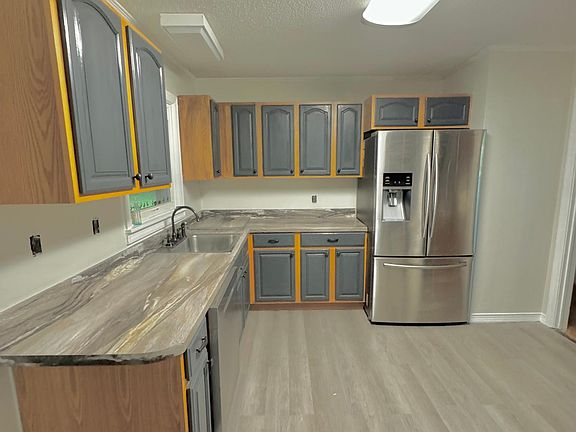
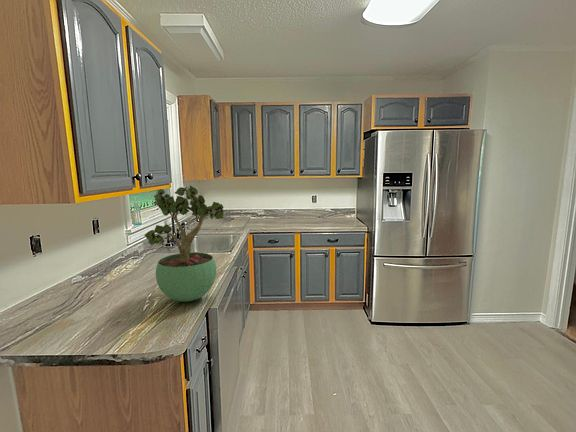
+ potted plant (188, 243)
